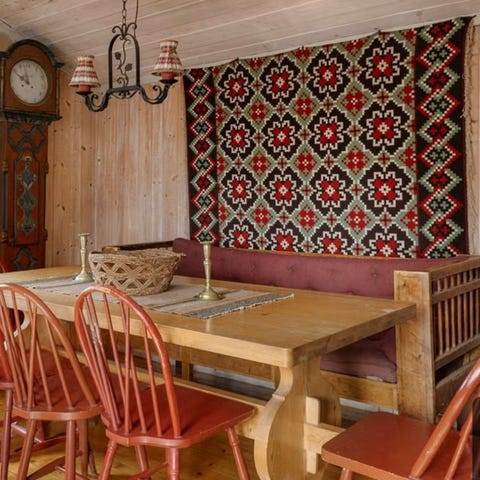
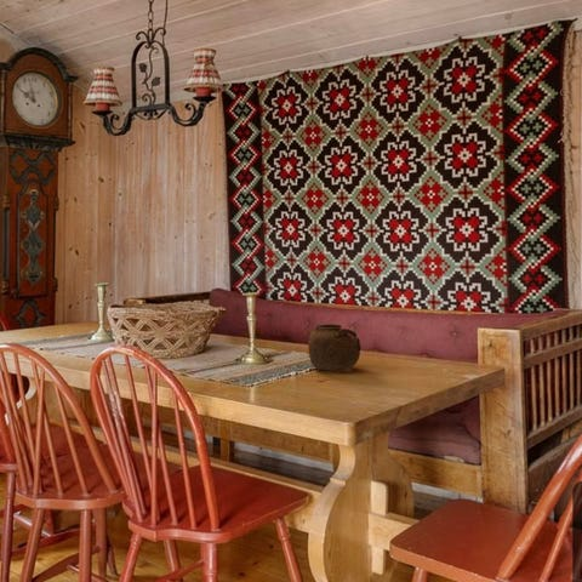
+ teapot (332, 346)
